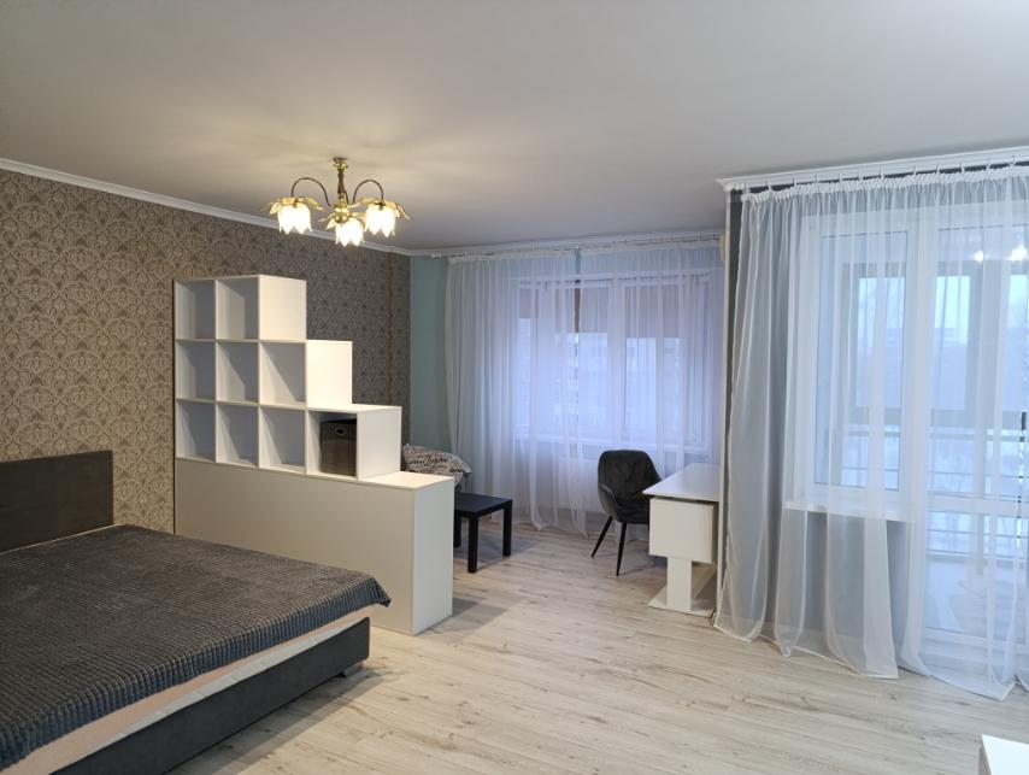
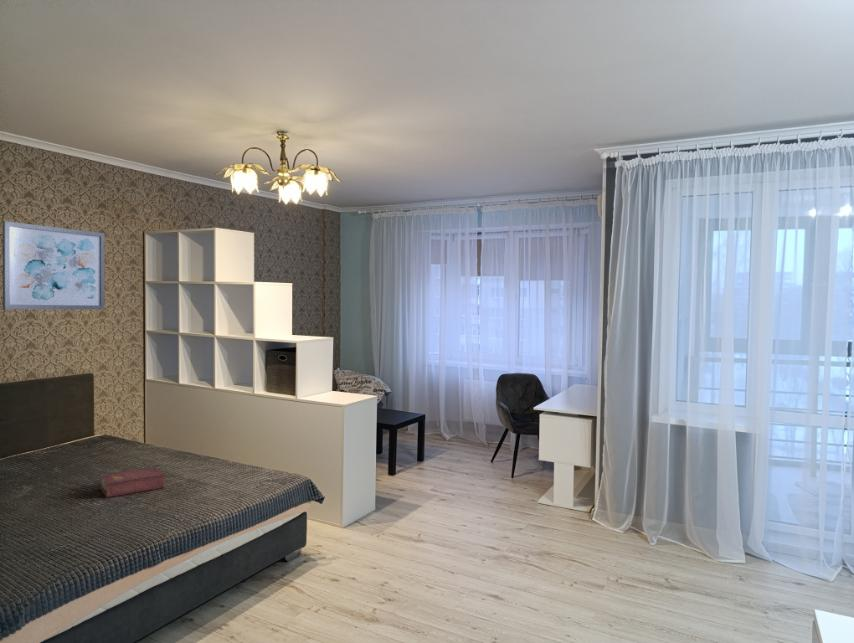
+ book (132, 481)
+ wall art (57, 268)
